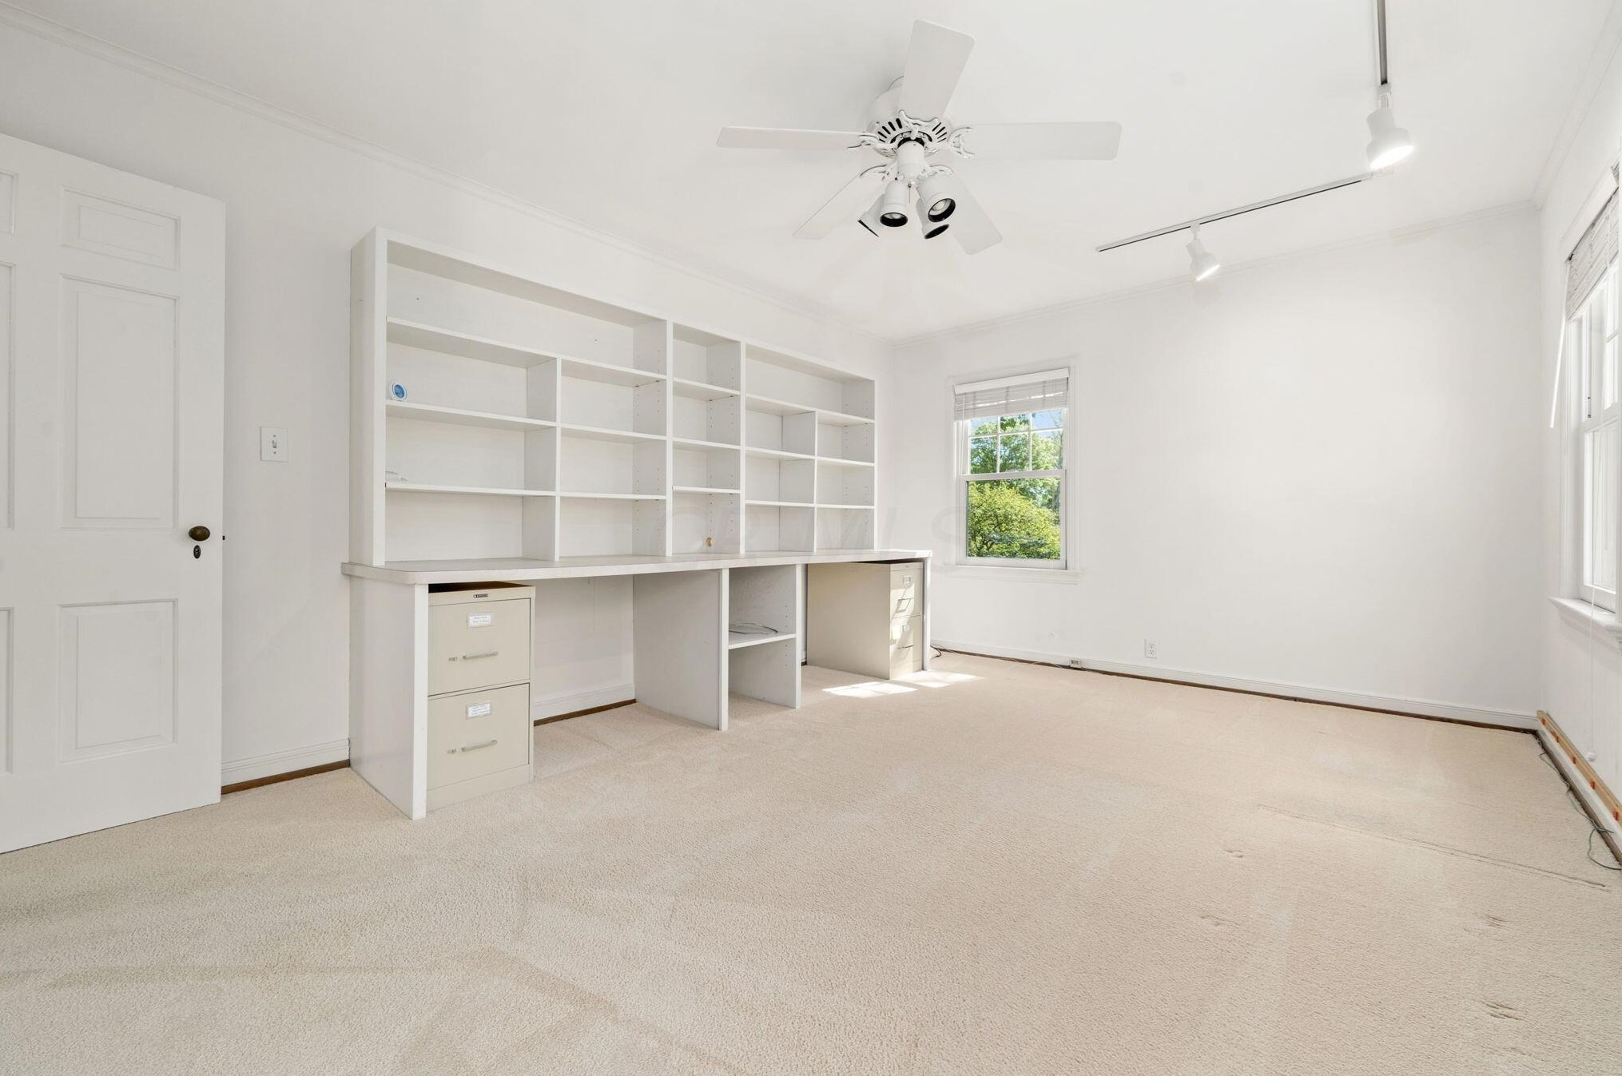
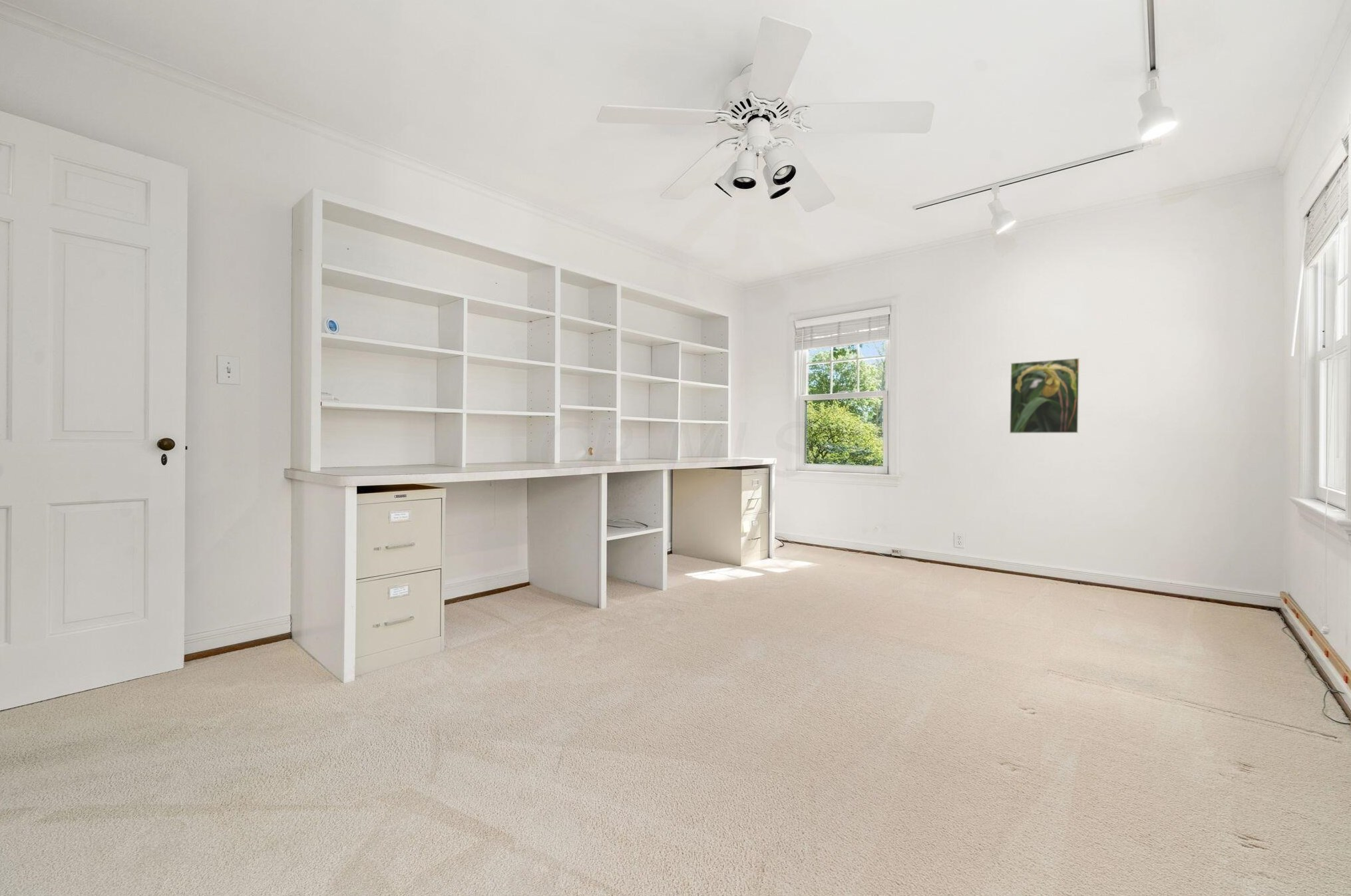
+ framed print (1044, 396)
